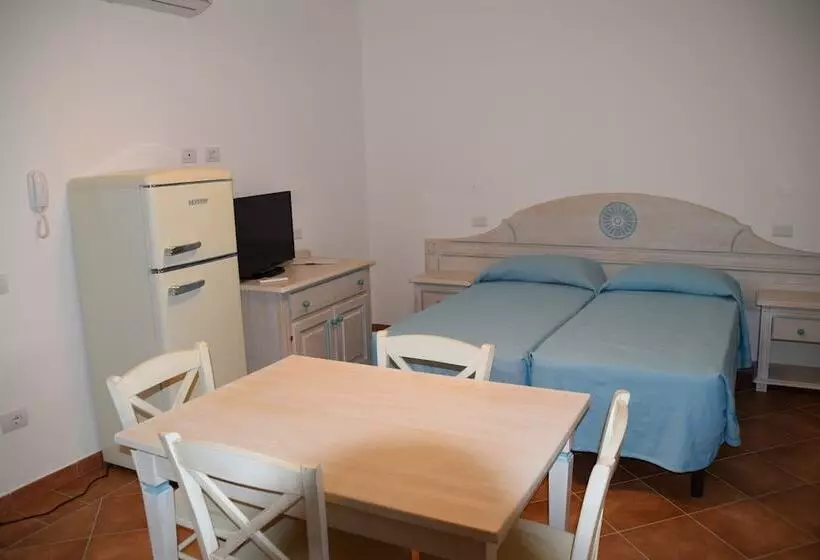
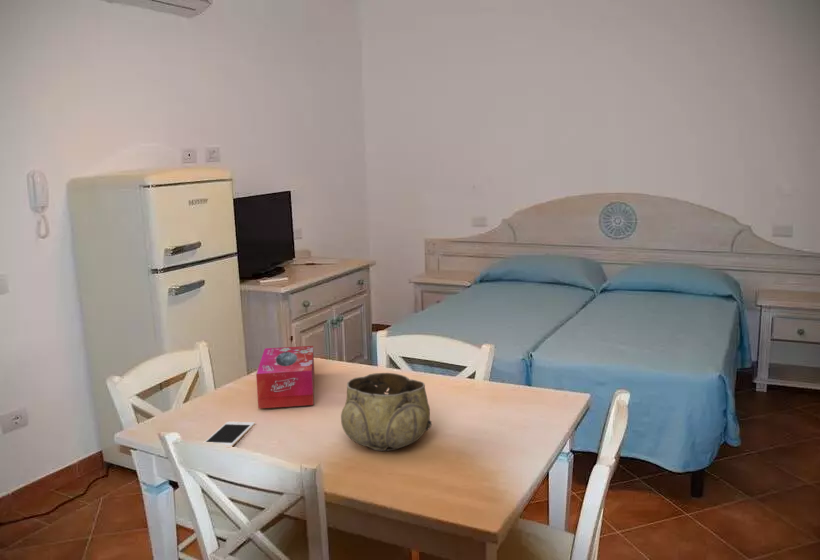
+ tissue box (287, 374)
+ cell phone (229, 434)
+ decorative bowl (385, 413)
